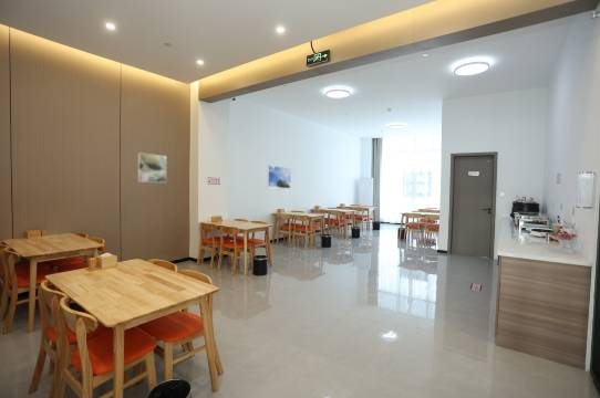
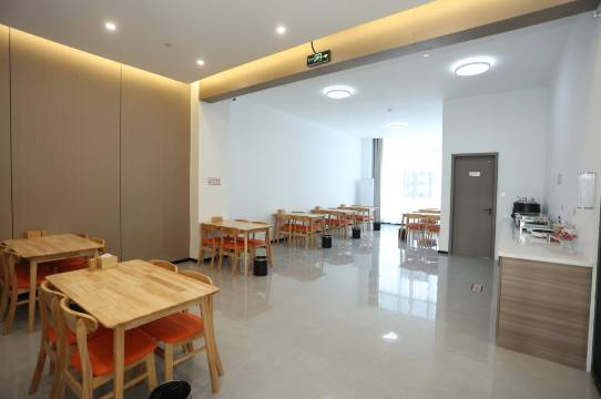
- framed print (152, 168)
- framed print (279, 178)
